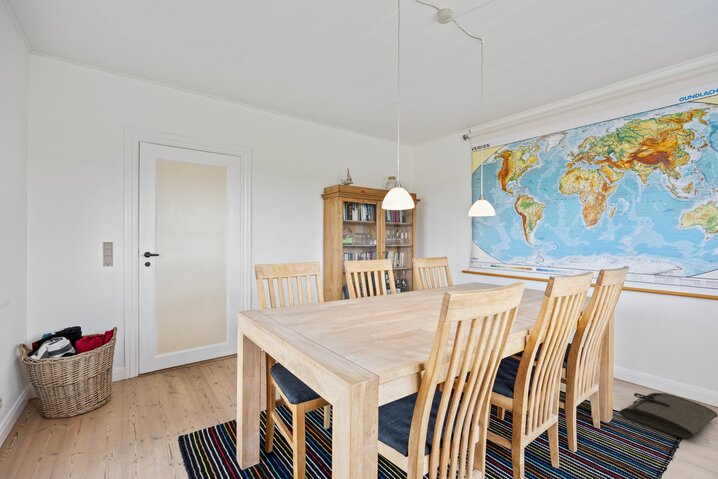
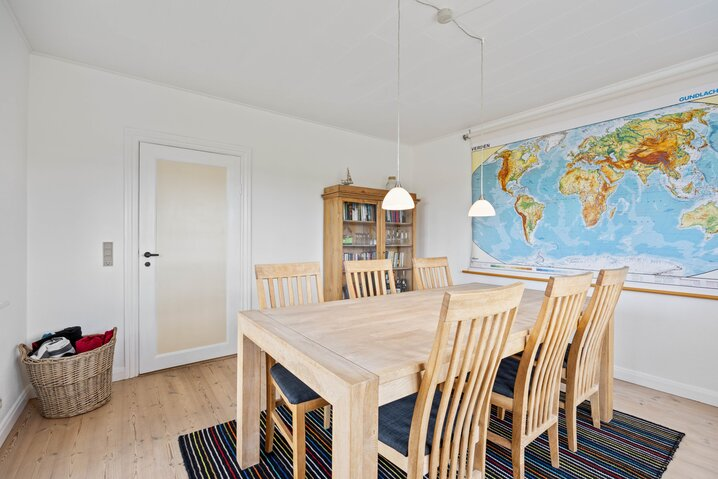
- tool roll (667, 407)
